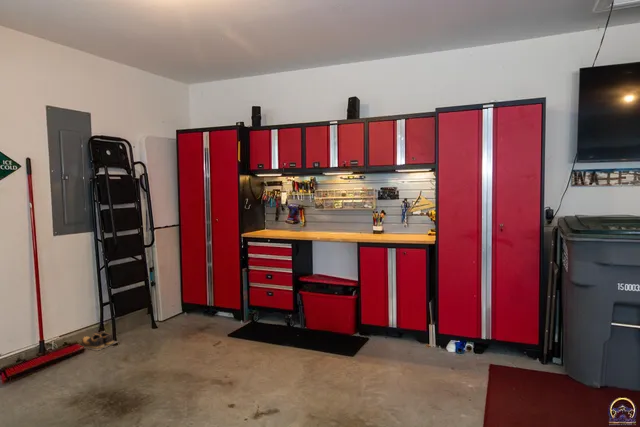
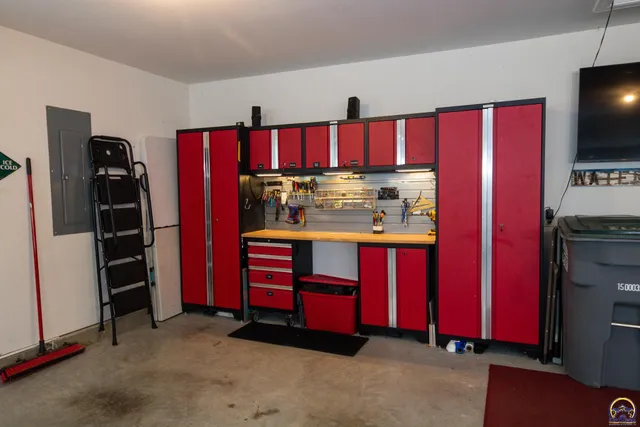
- shoes (97, 338)
